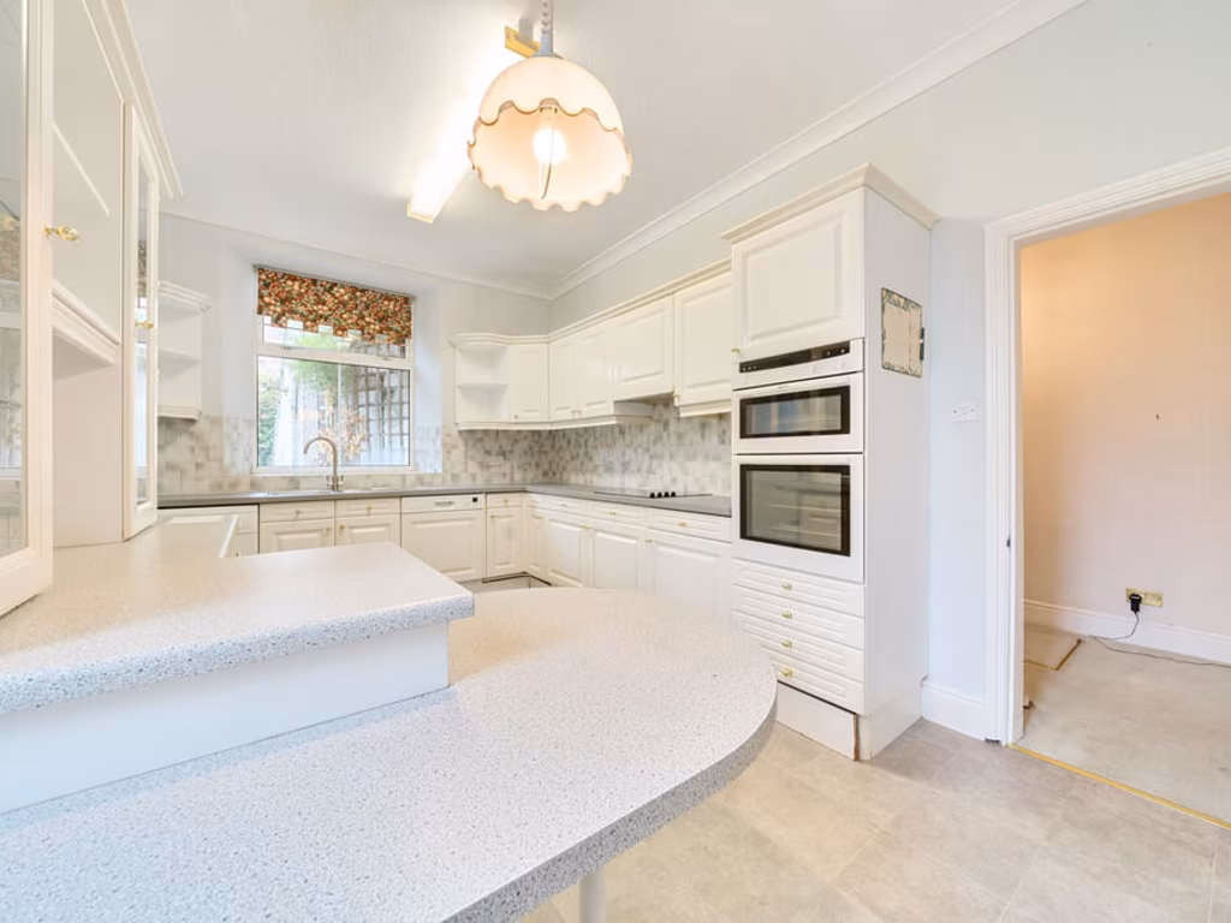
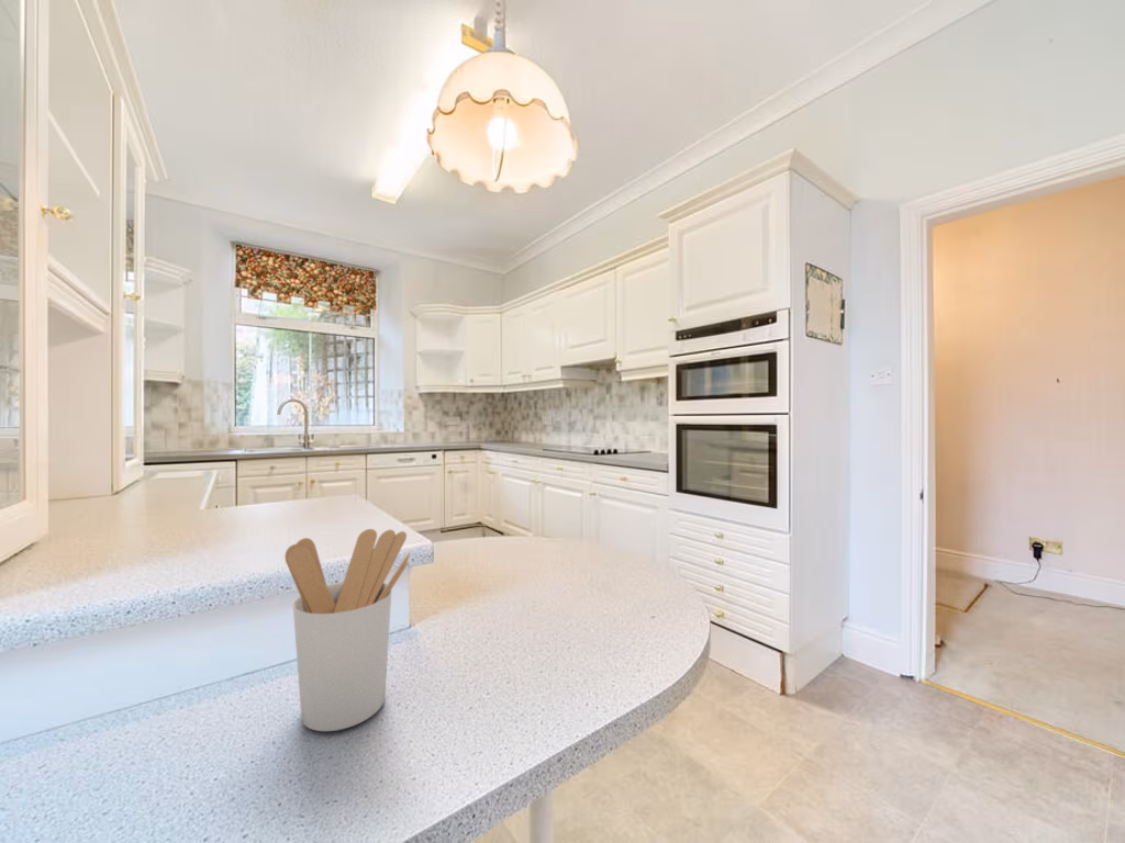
+ utensil holder (357, 614)
